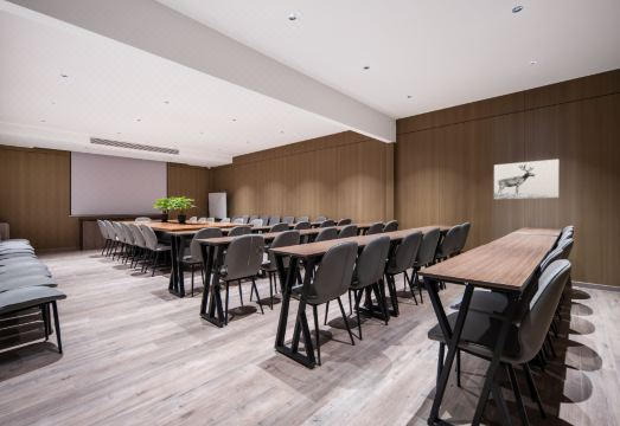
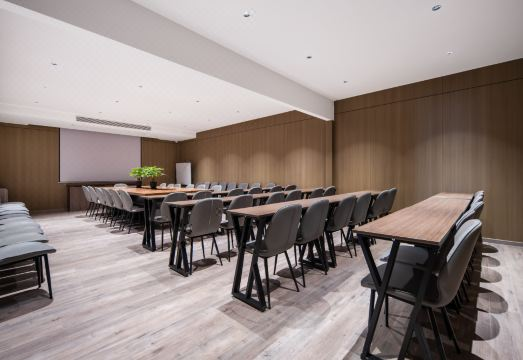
- wall art (524, 180)
